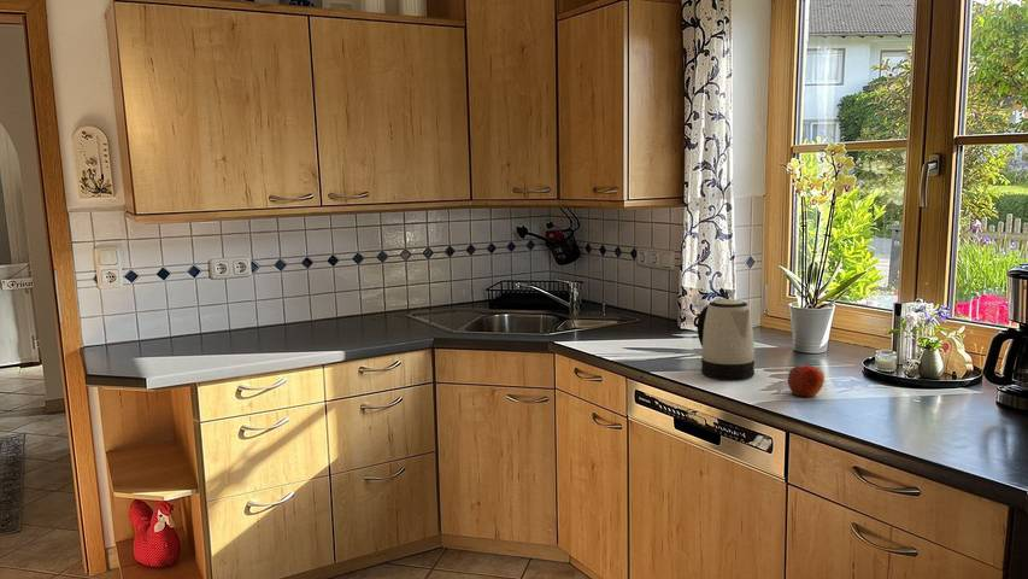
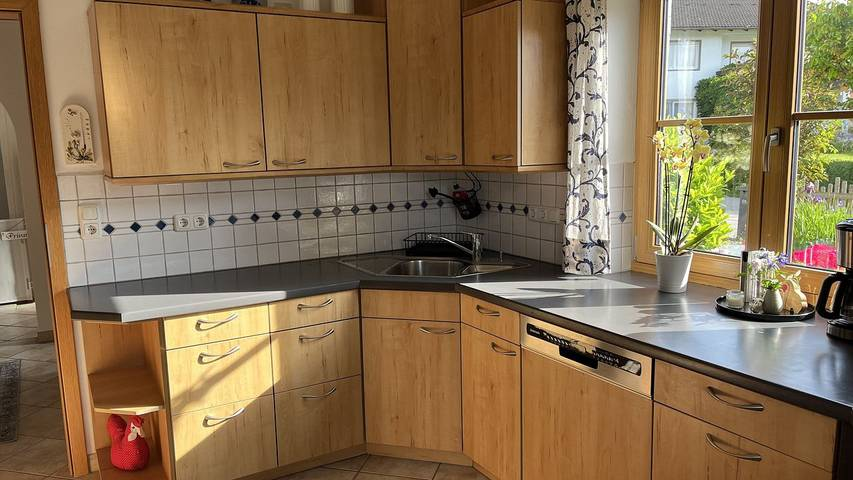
- apple (805, 379)
- kettle (722, 335)
